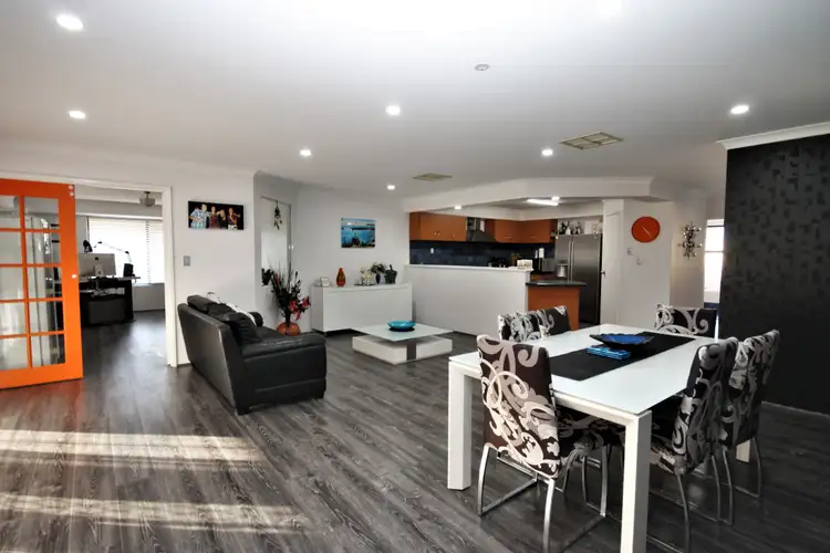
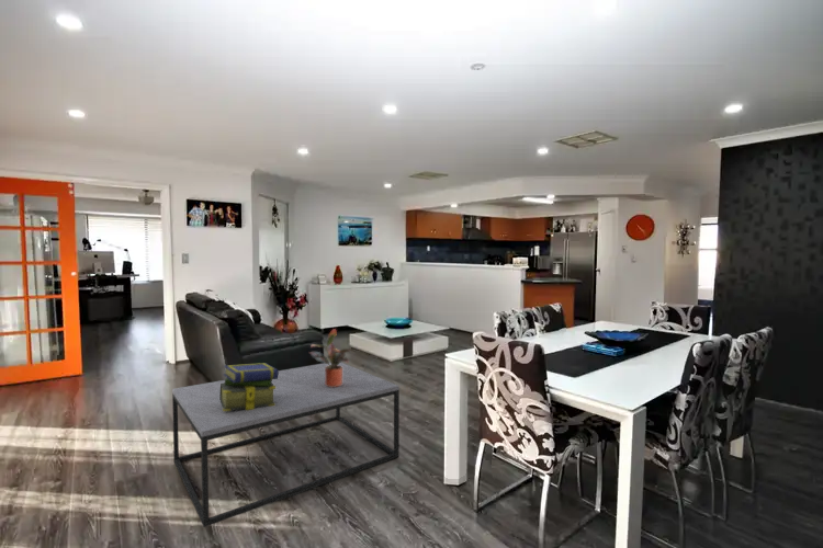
+ potted plant (329, 358)
+ stack of books (249, 384)
+ coffee table (288, 420)
